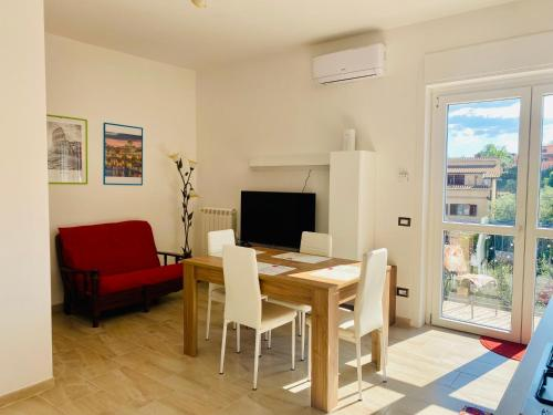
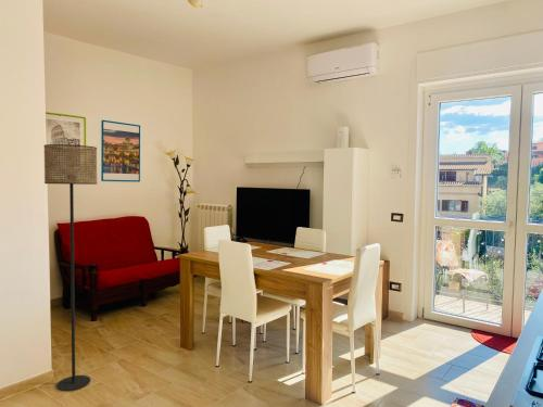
+ floor lamp (72, 266)
